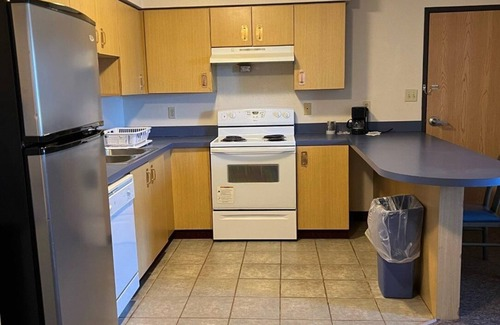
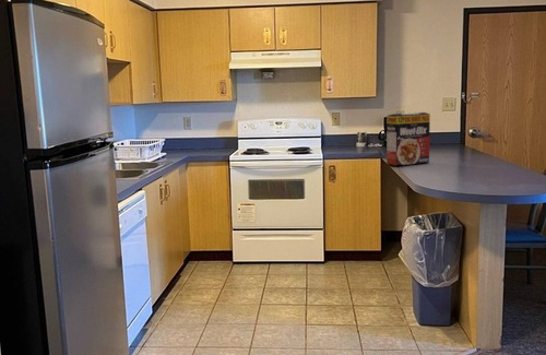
+ cereal box (407, 138)
